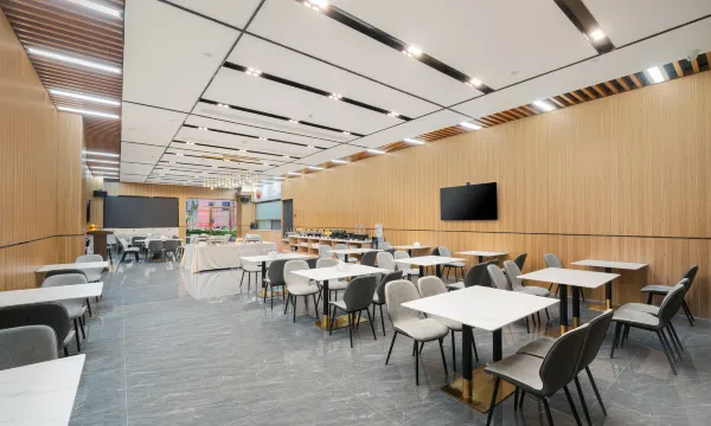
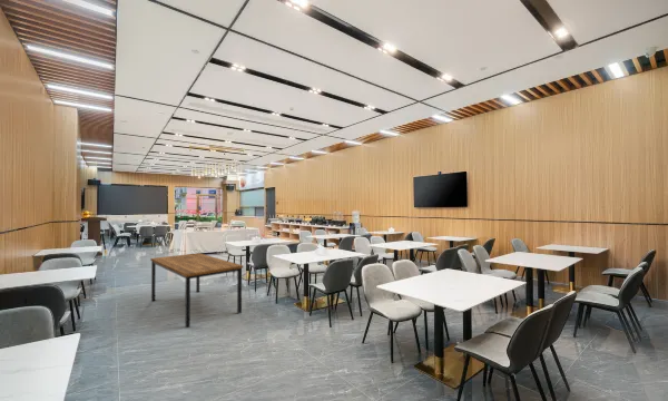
+ dining table (191, 277)
